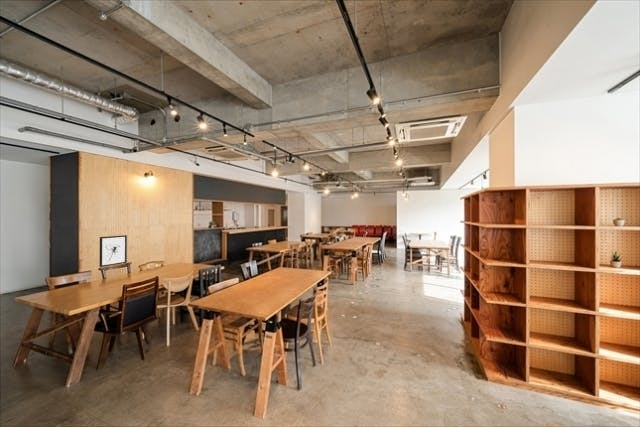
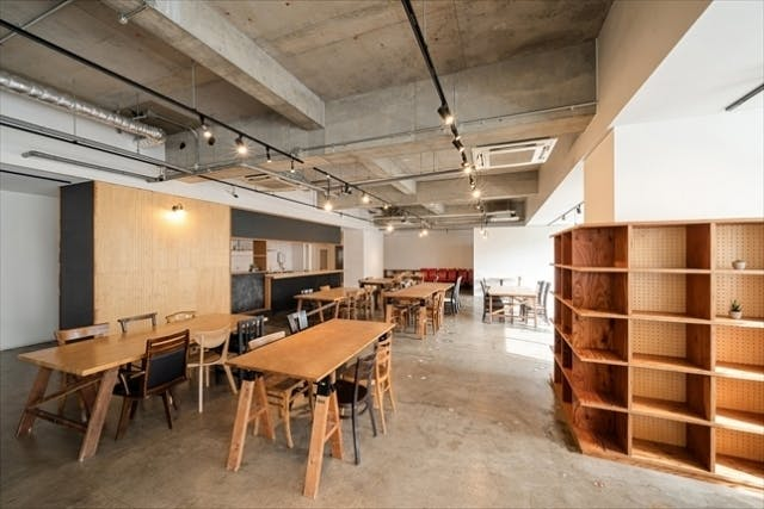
- wall art (113, 250)
